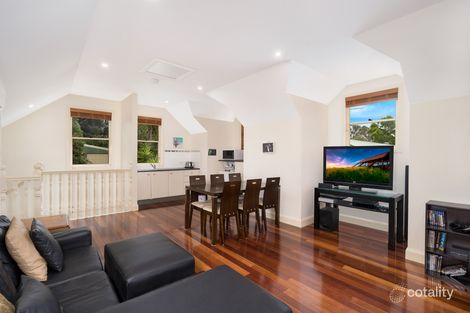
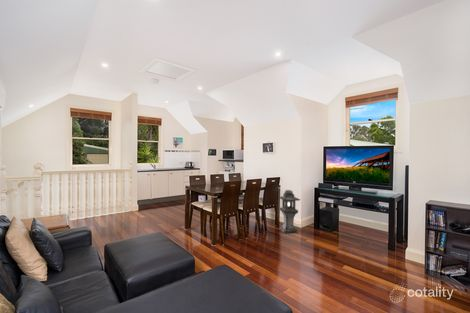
+ lantern (288, 210)
